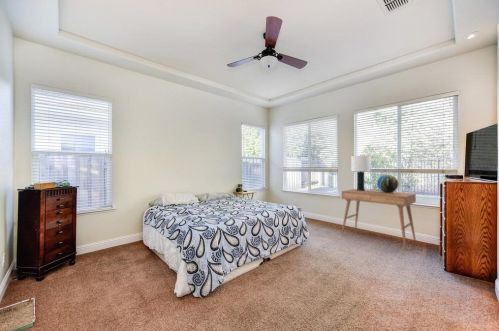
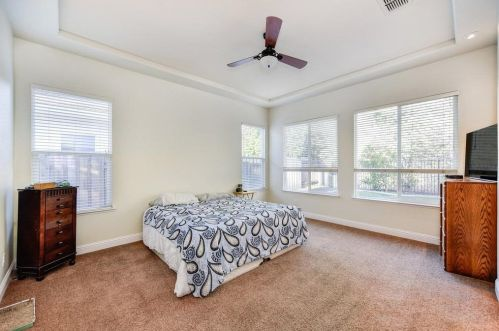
- desk (381, 203)
- lamp (360, 172)
- decorative globe (387, 183)
